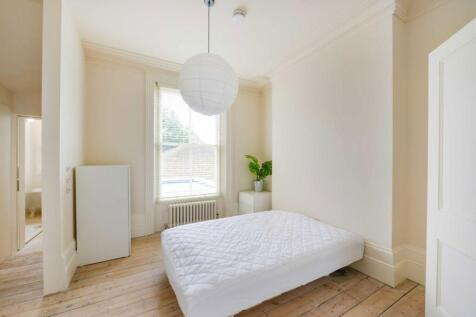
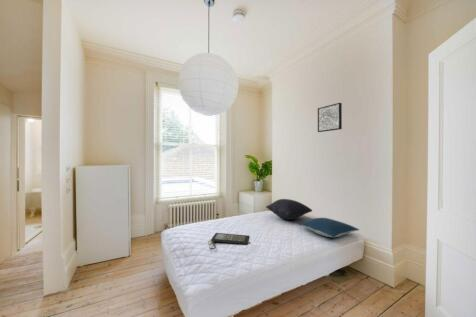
+ clutch bag (228, 238)
+ wall art (329, 118)
+ pillow (288, 208)
+ pillow (327, 226)
